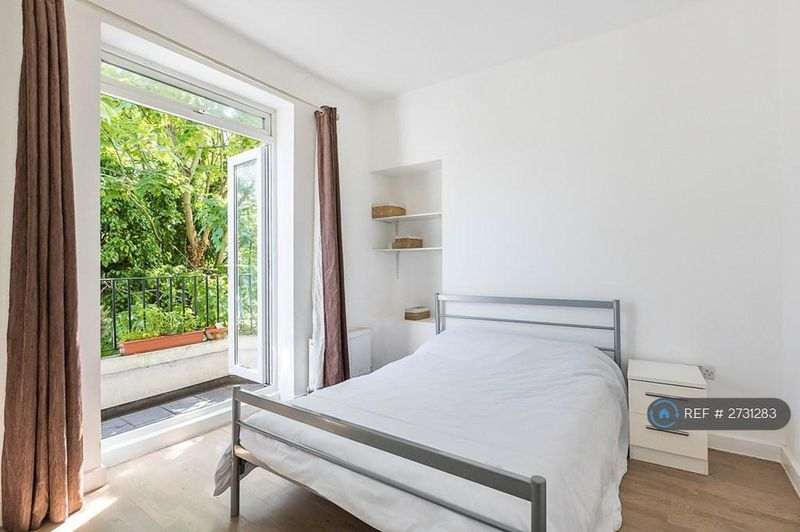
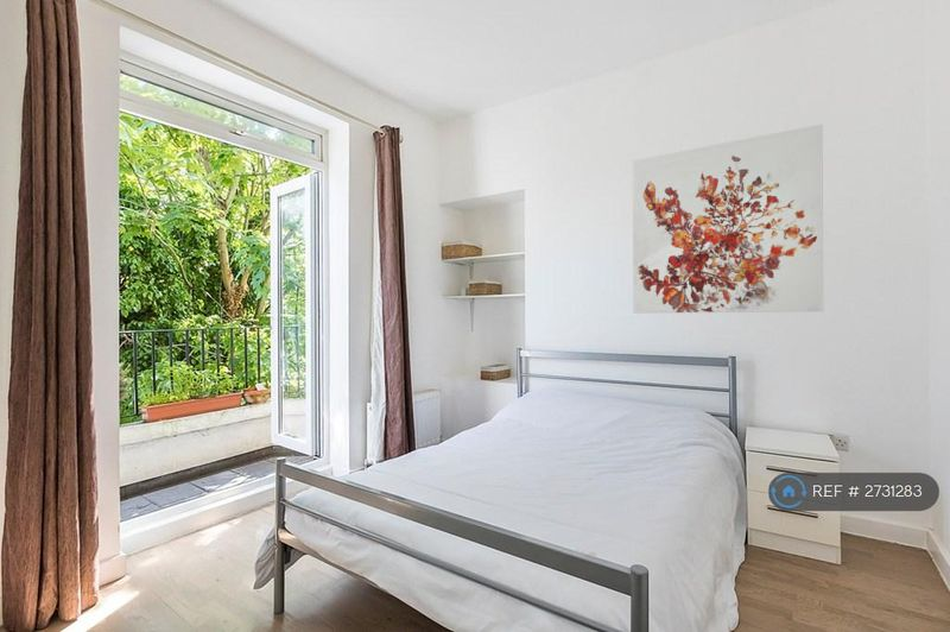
+ wall art (718, 228)
